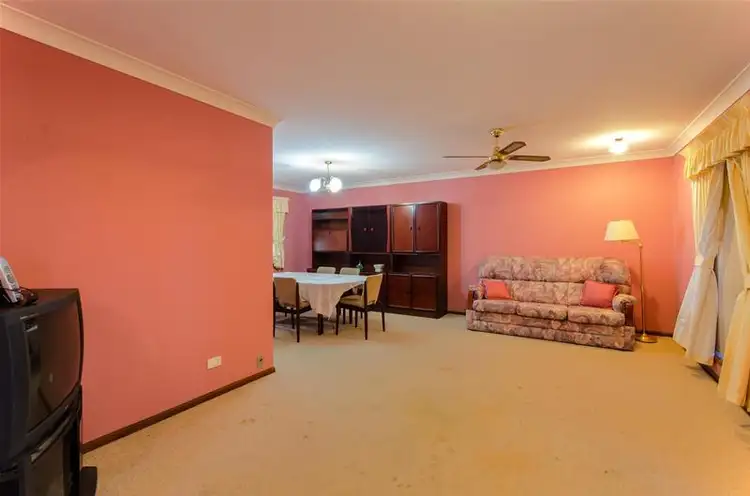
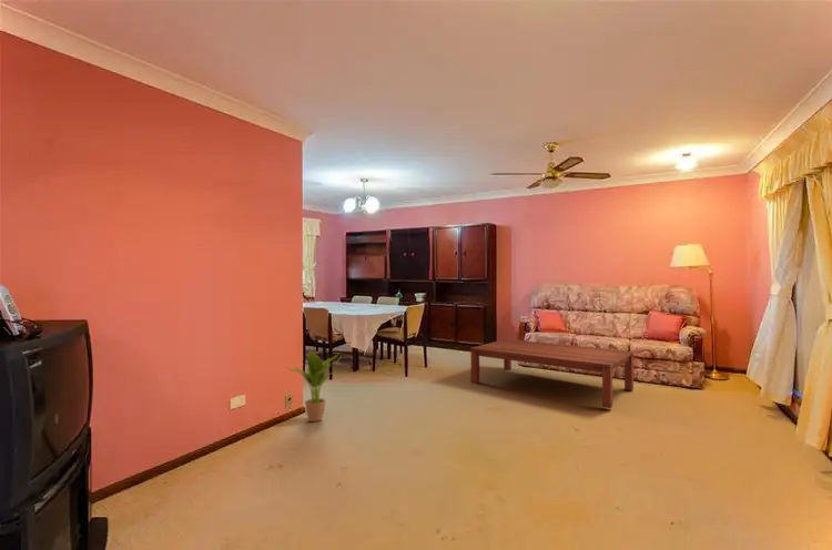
+ potted plant (321, 383)
+ coffee table (549, 365)
